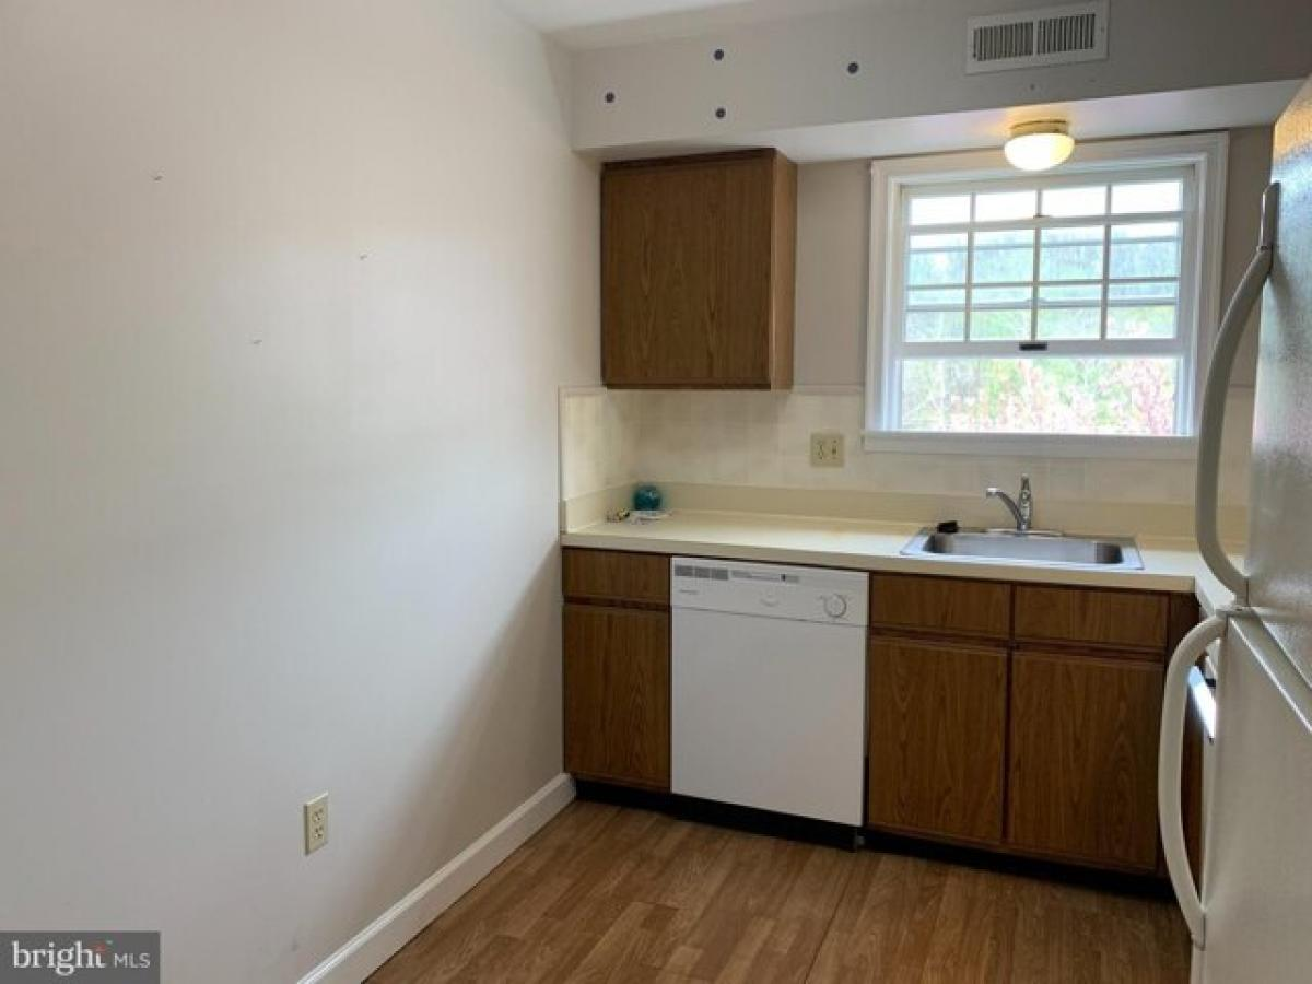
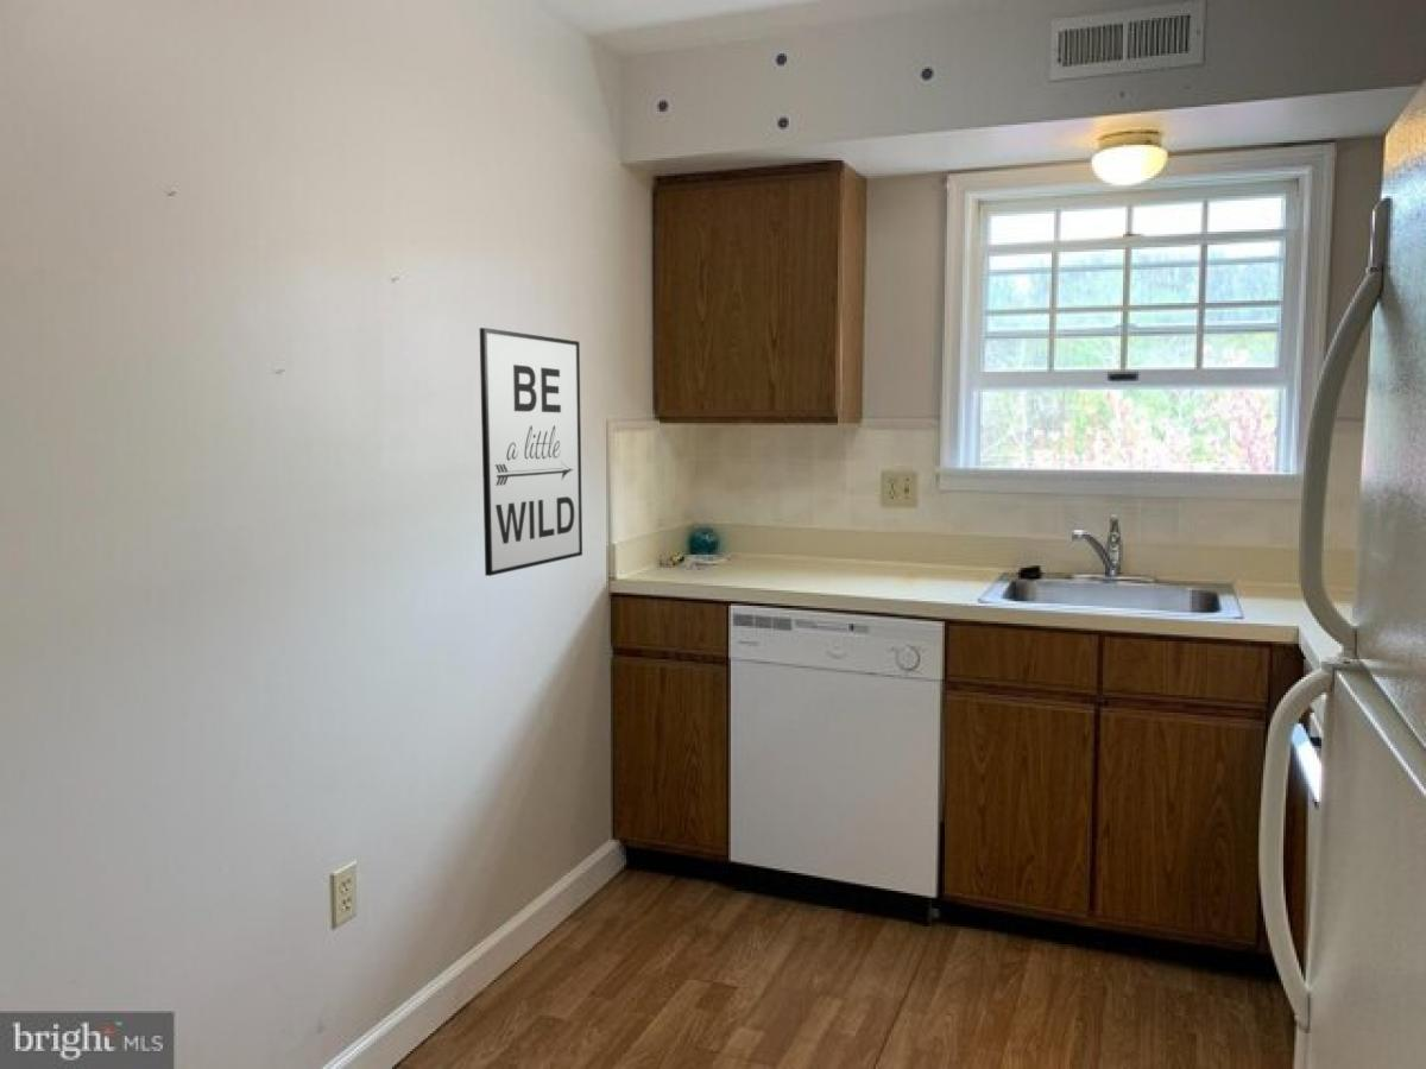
+ wall art (535, 450)
